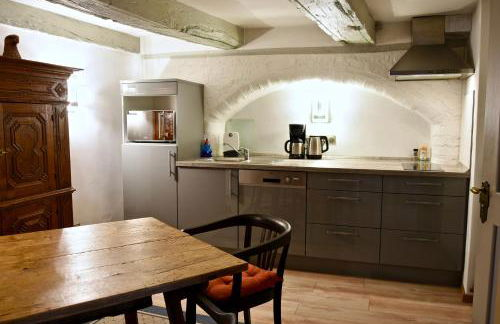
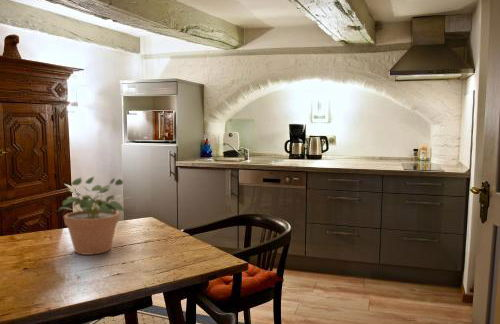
+ potted plant (91, 215)
